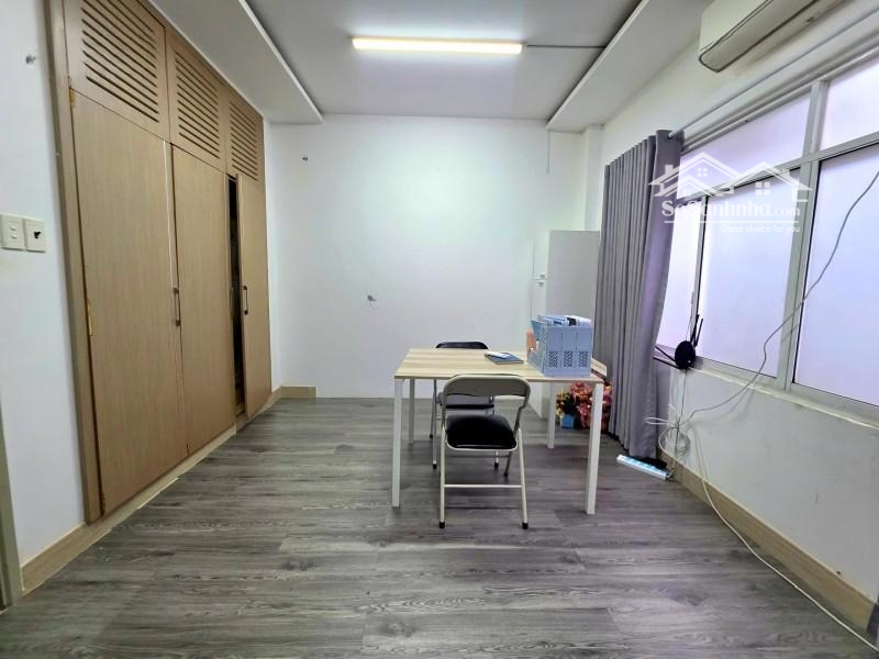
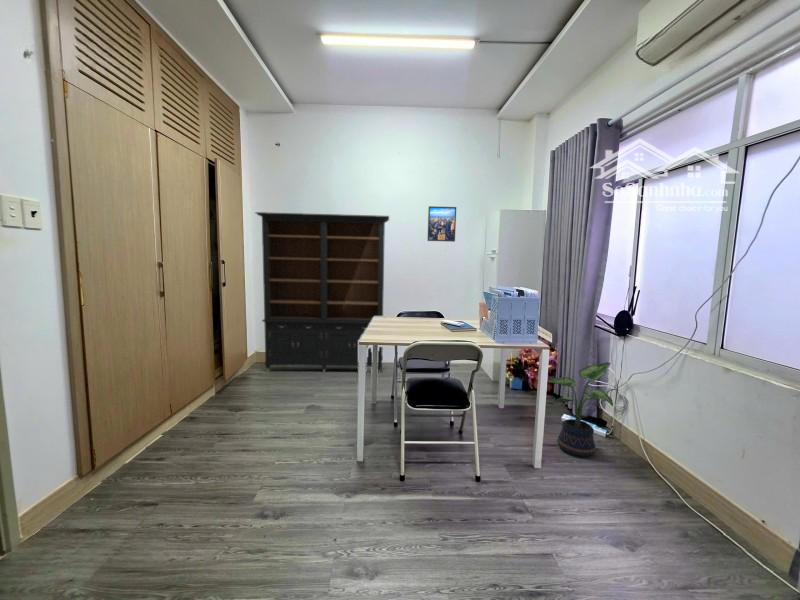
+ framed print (441, 224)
+ bookcase (325, 293)
+ potted plant (581, 411)
